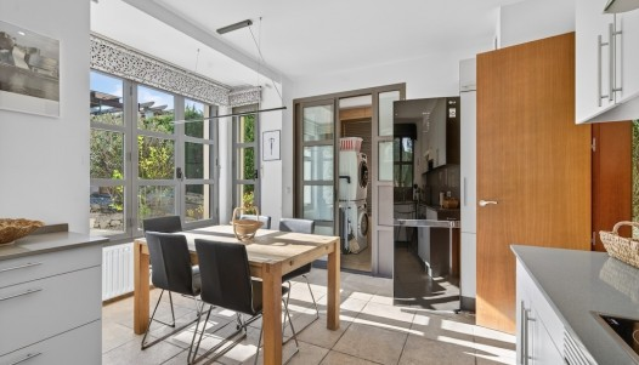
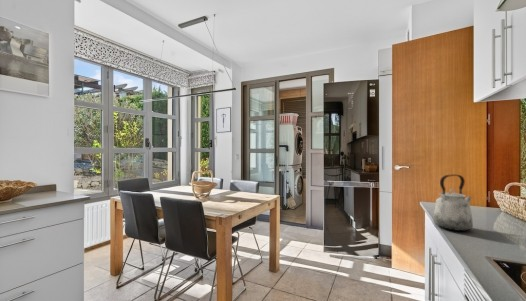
+ kettle (456, 200)
